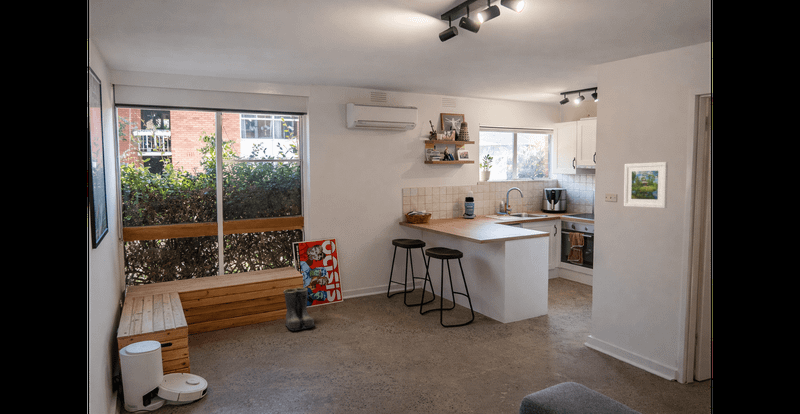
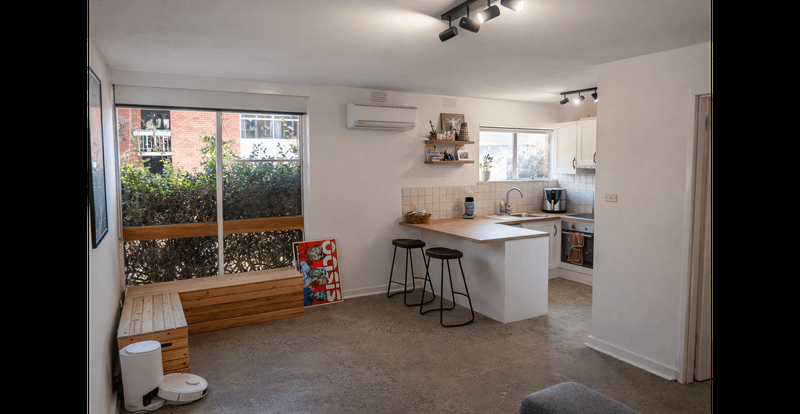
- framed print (644, 185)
- boots (298, 307)
